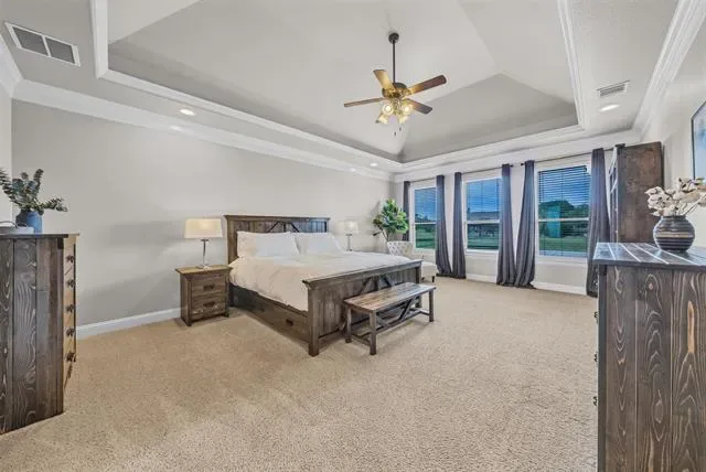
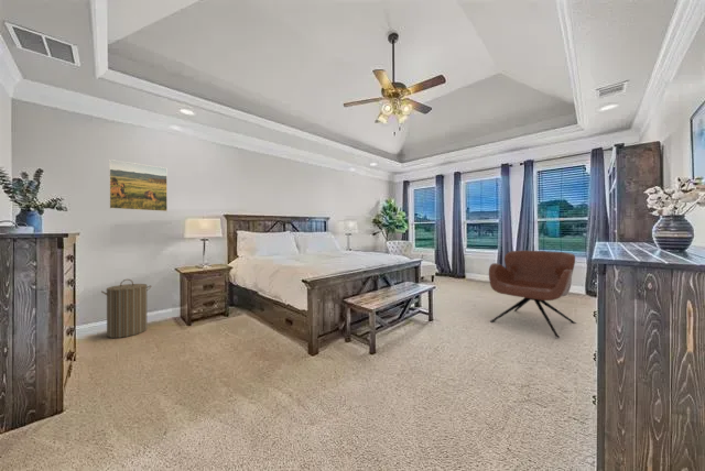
+ laundry hamper (127, 305)
+ armchair (532, 287)
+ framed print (140, 187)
